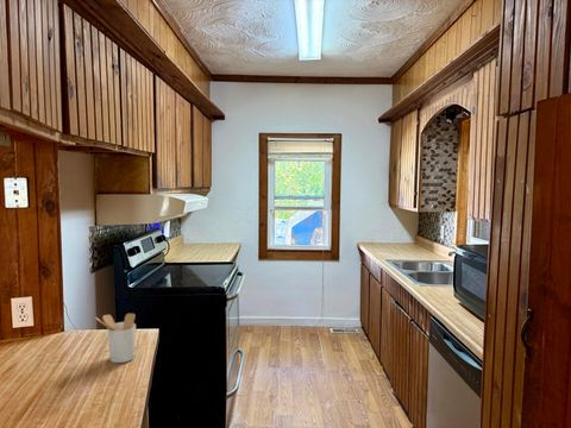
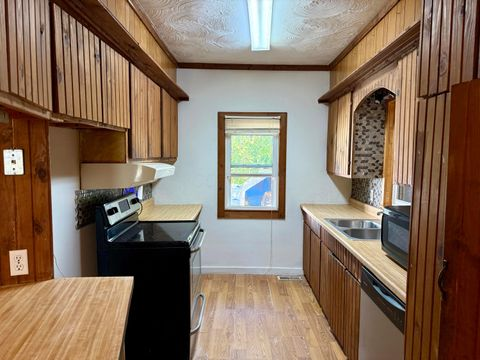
- utensil holder (115, 336)
